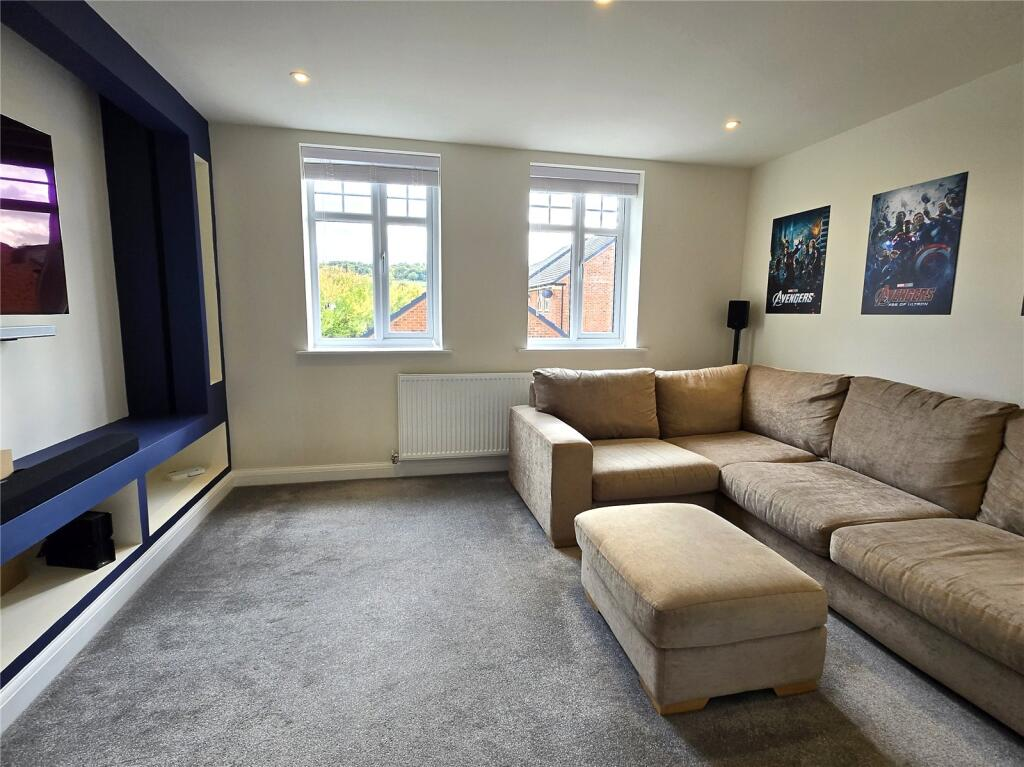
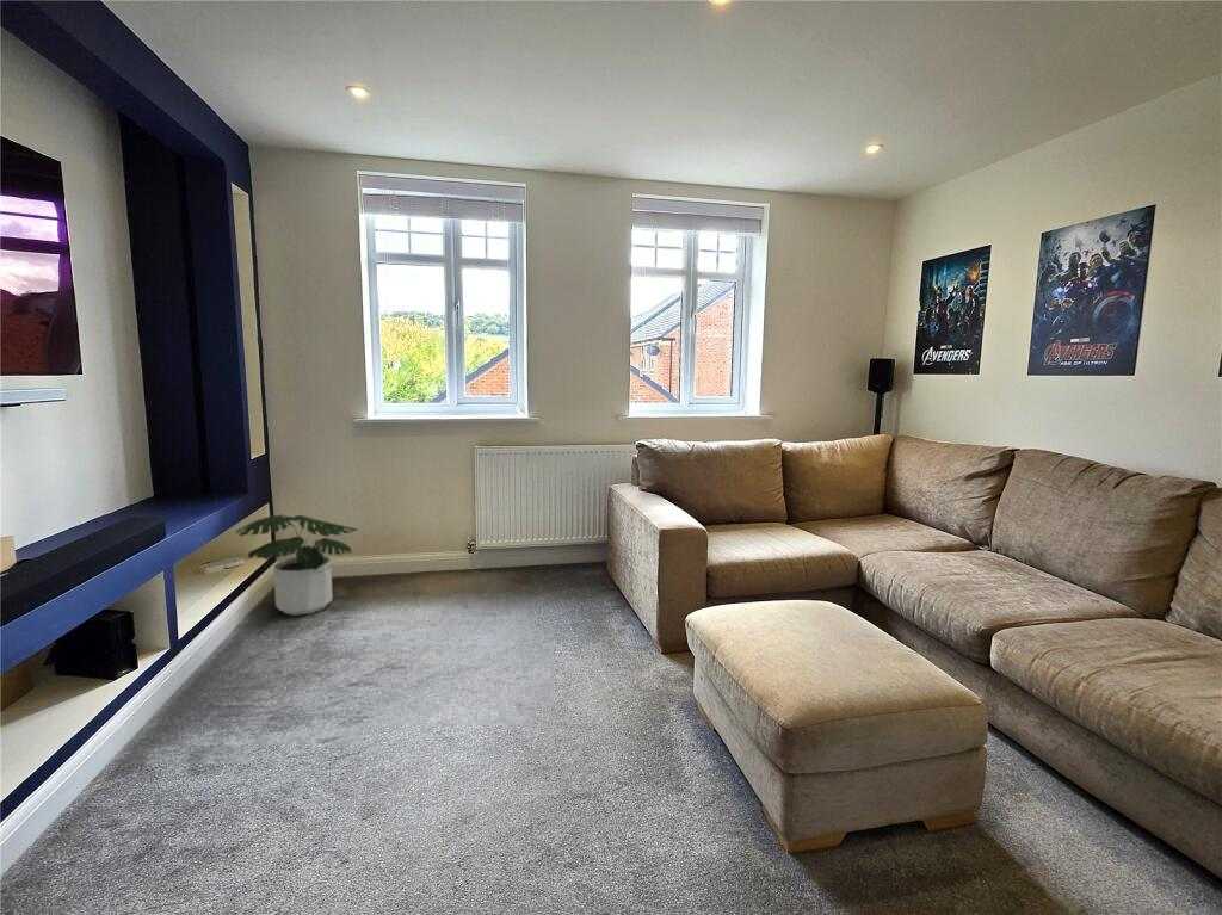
+ potted plant (306, 559)
